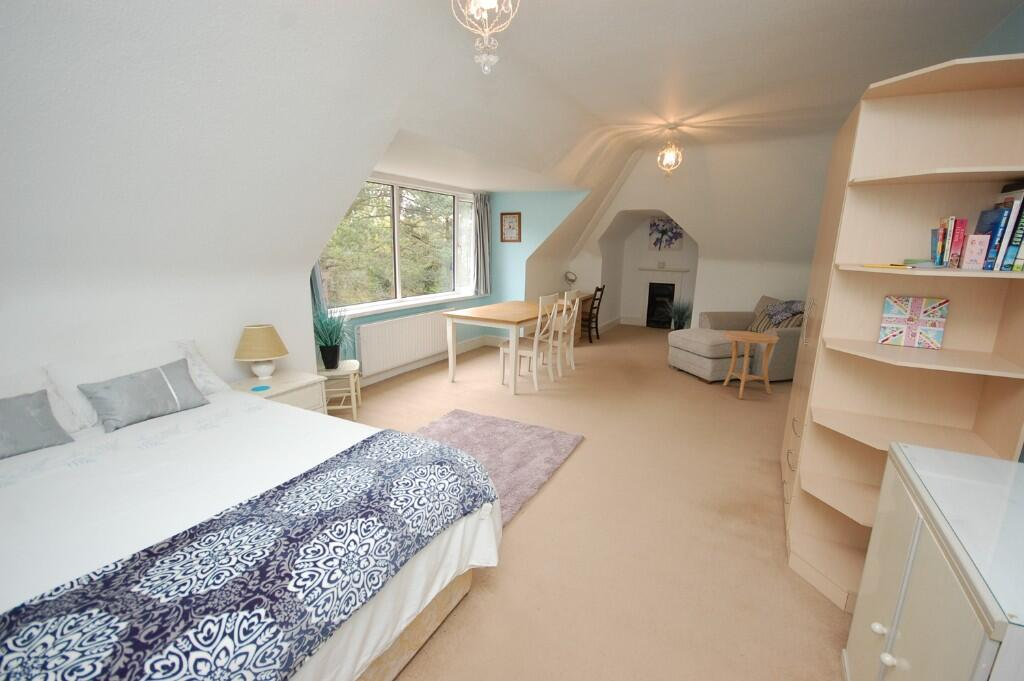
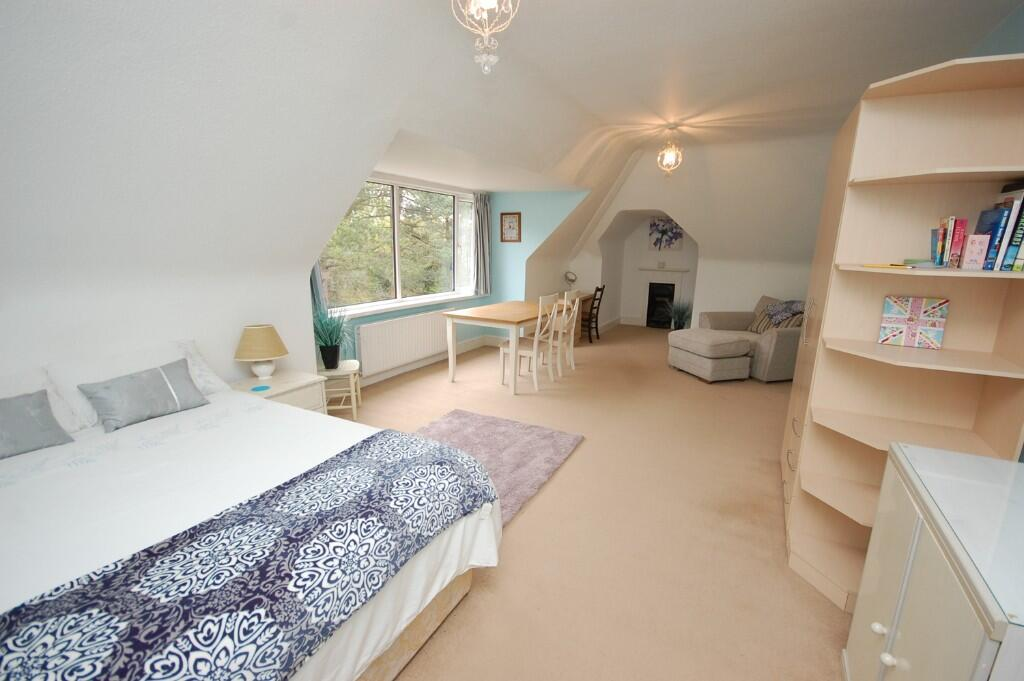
- side table (746, 363)
